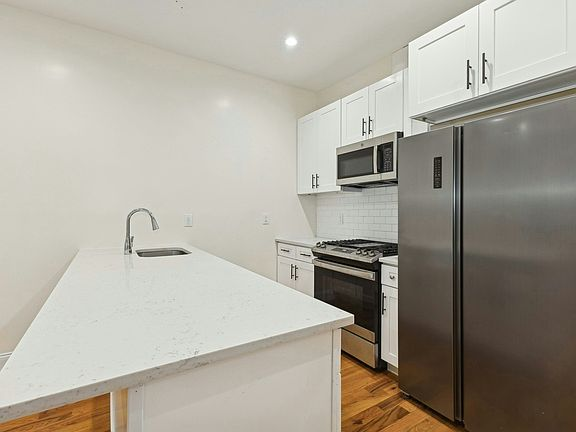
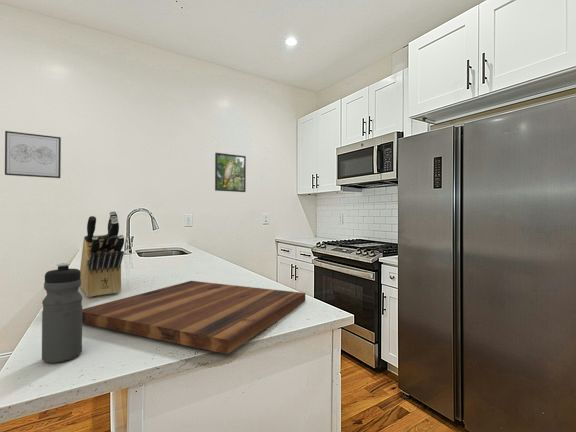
+ wall art (33, 155)
+ cutting board (203, 305)
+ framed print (230, 172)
+ knife block (100, 251)
+ water bottle (62, 309)
